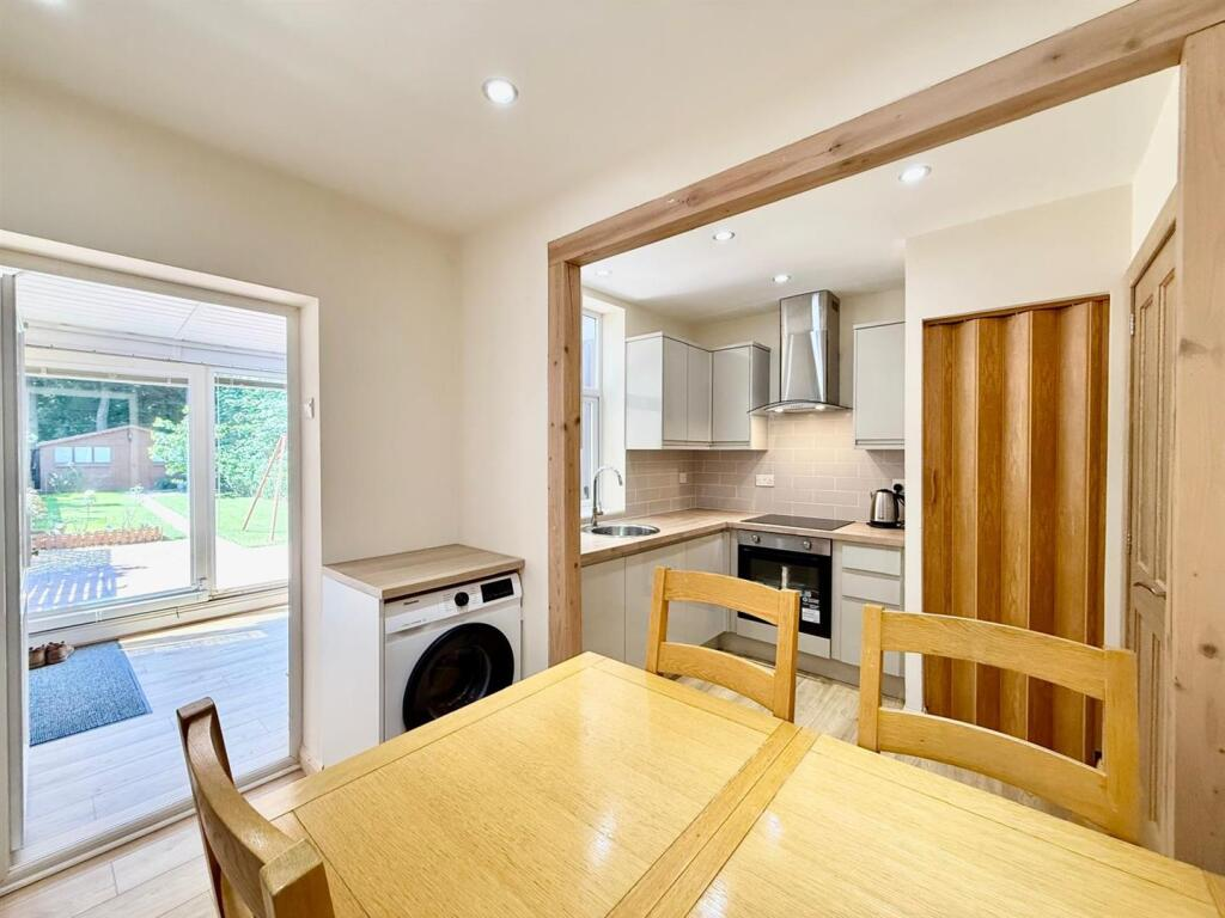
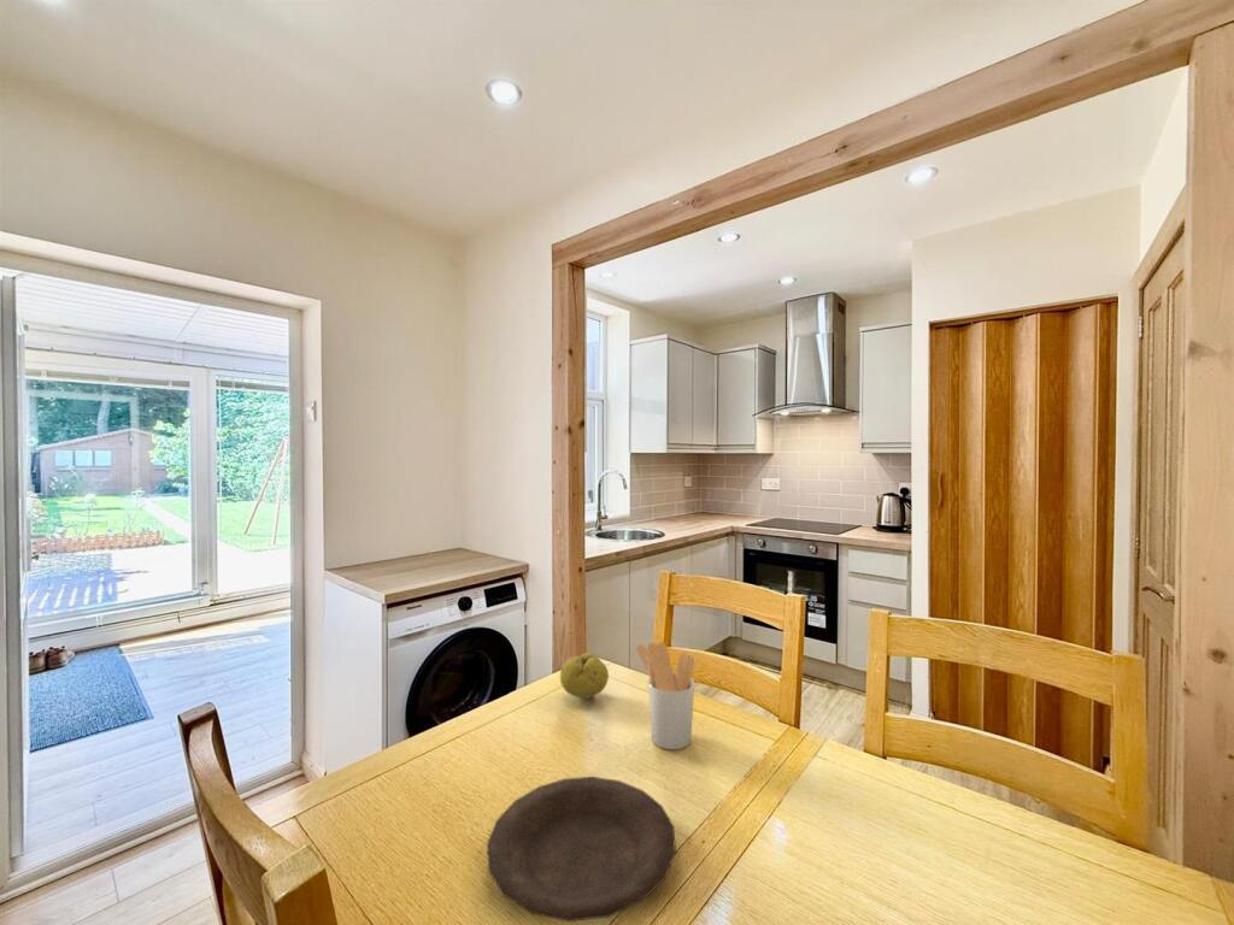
+ plate (582, 843)
+ fruit (584, 676)
+ utensil holder (664, 690)
